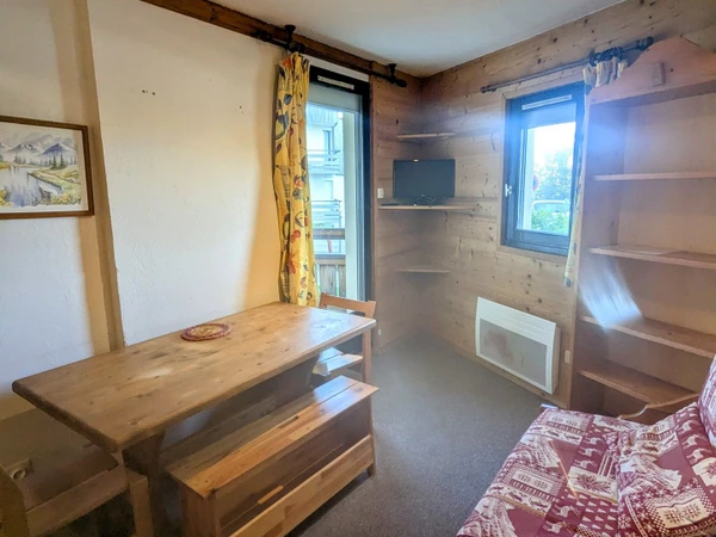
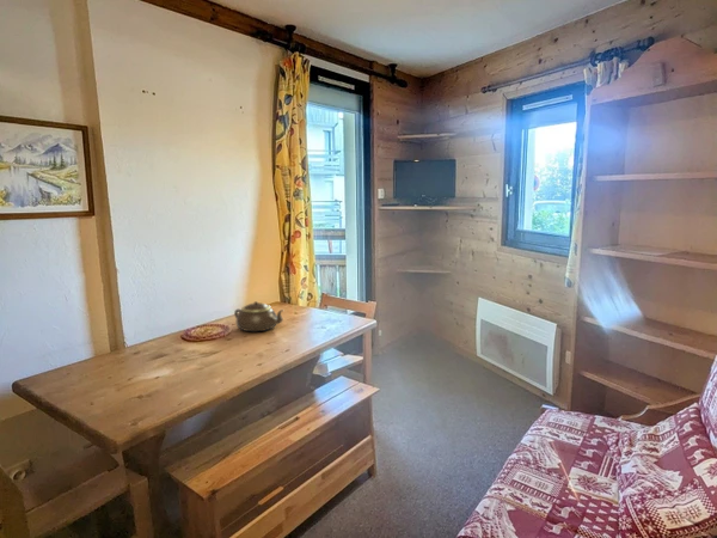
+ teapot (257, 314)
